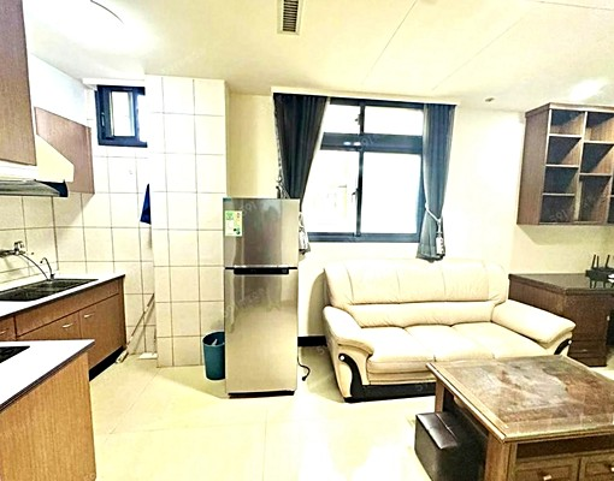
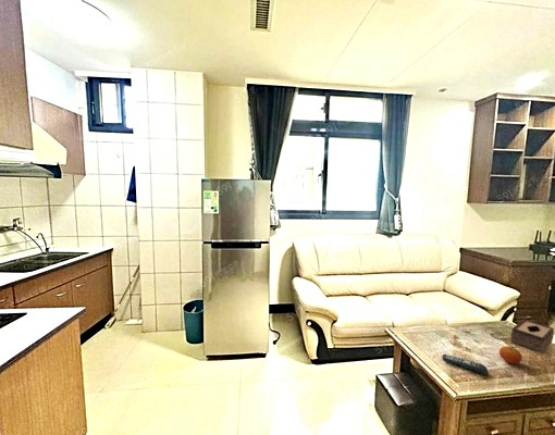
+ fruit (510, 355)
+ remote control (464, 363)
+ tissue box (532, 335)
